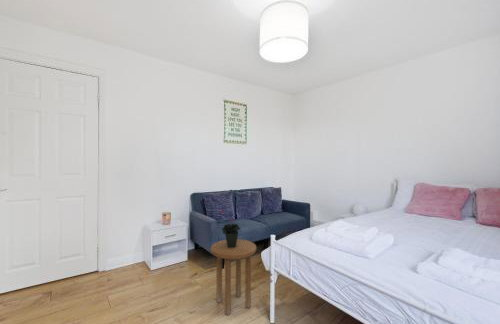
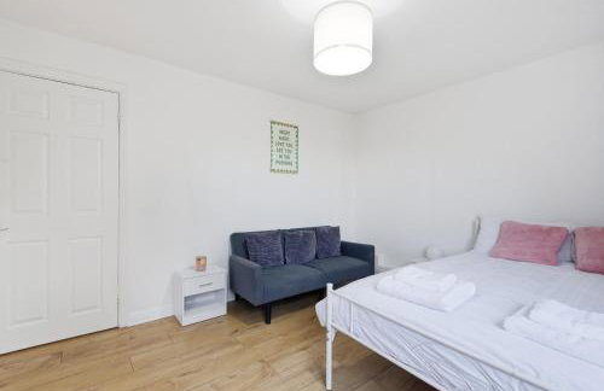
- potted plant (230, 225)
- side table (236, 275)
